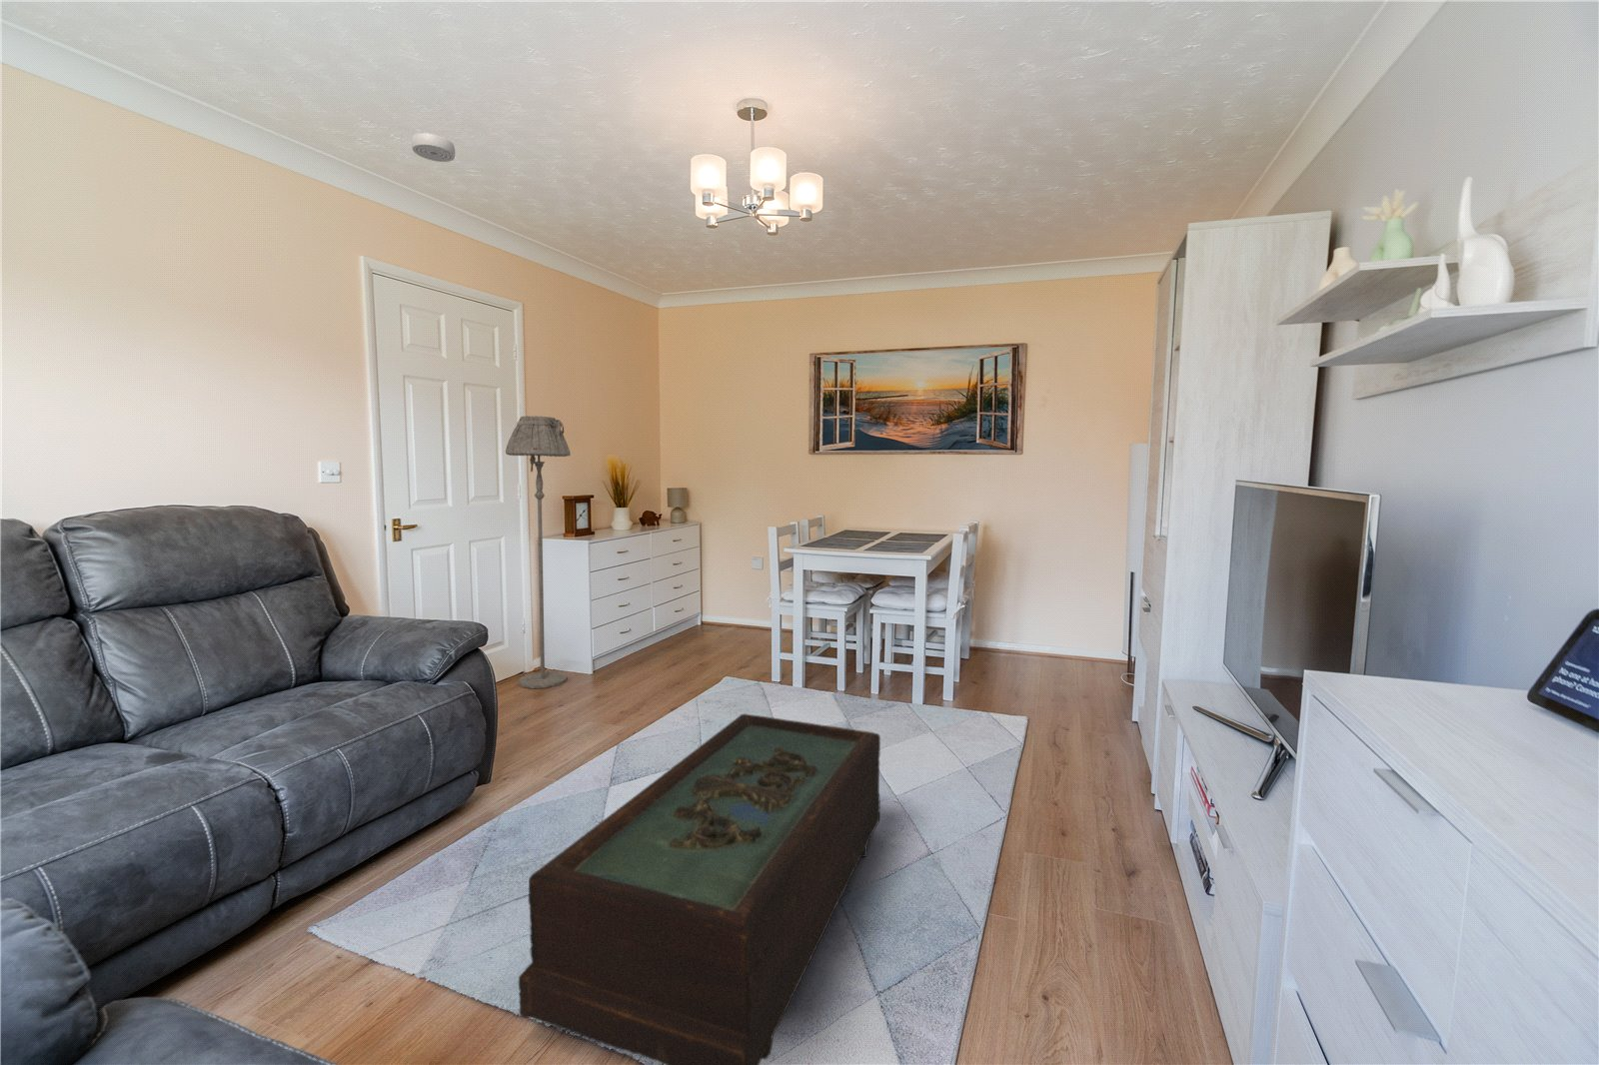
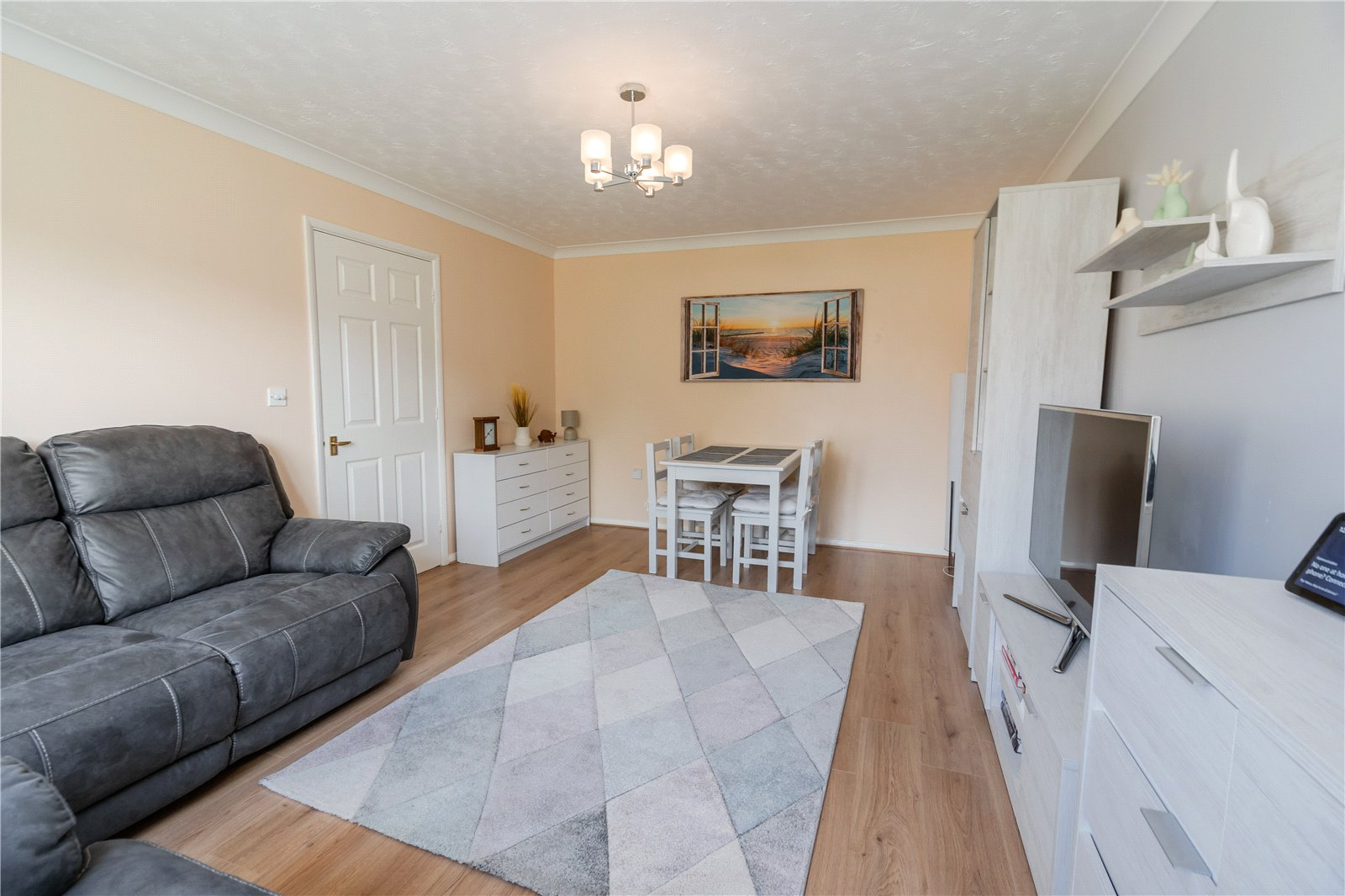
- coffee table (741, 849)
- smoke detector (433, 147)
- floor lamp (540, 550)
